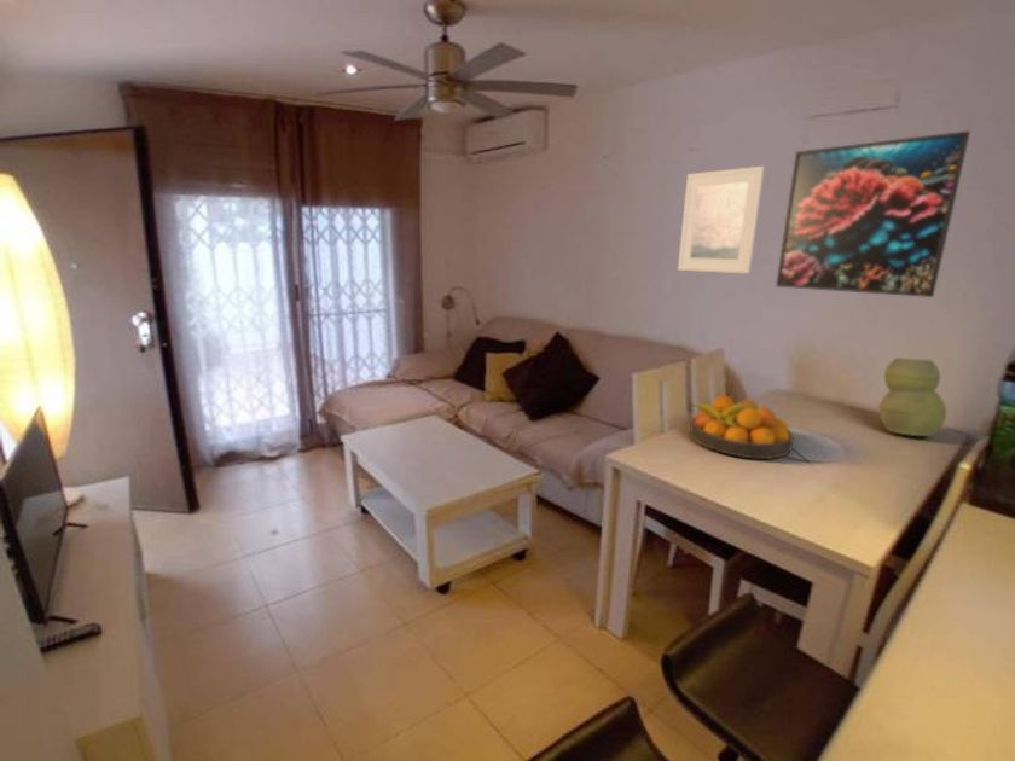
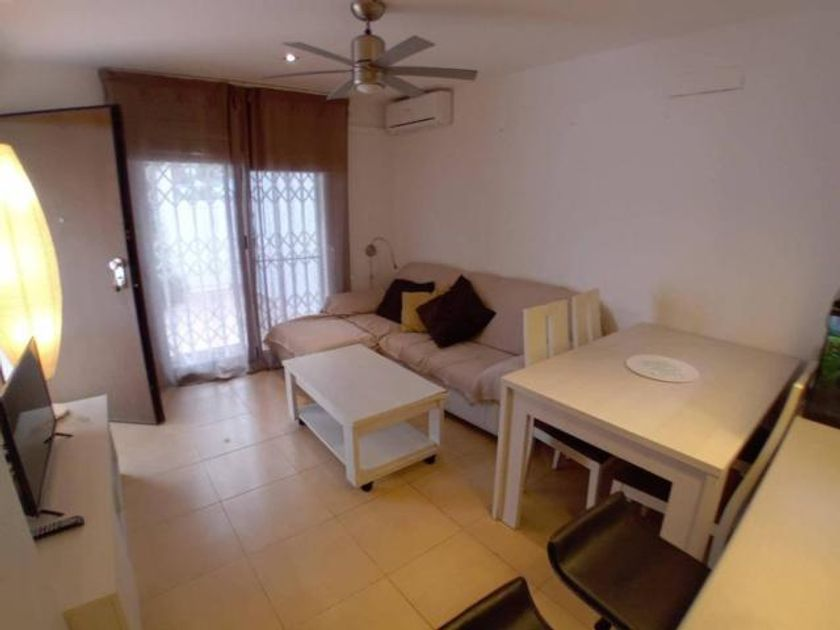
- fruit bowl (741, 420)
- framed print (859, 219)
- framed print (718, 222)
- vase (914, 397)
